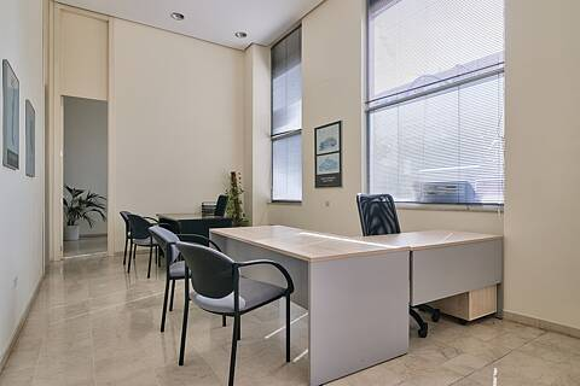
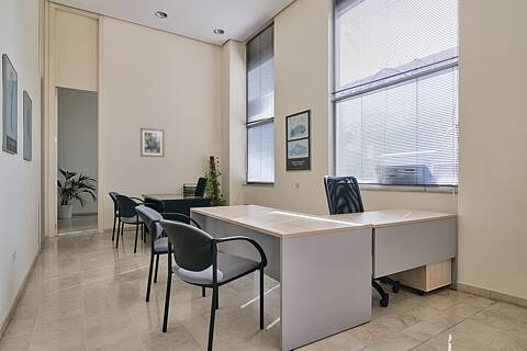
+ wall art (152, 143)
